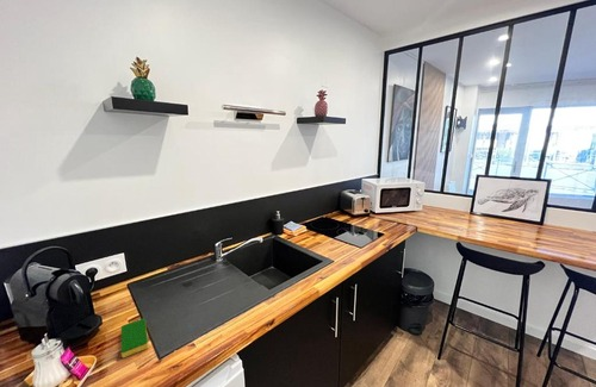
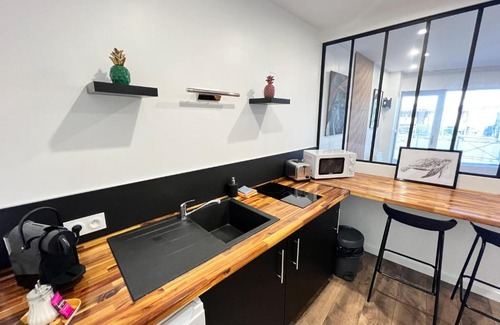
- dish sponge (134, 336)
